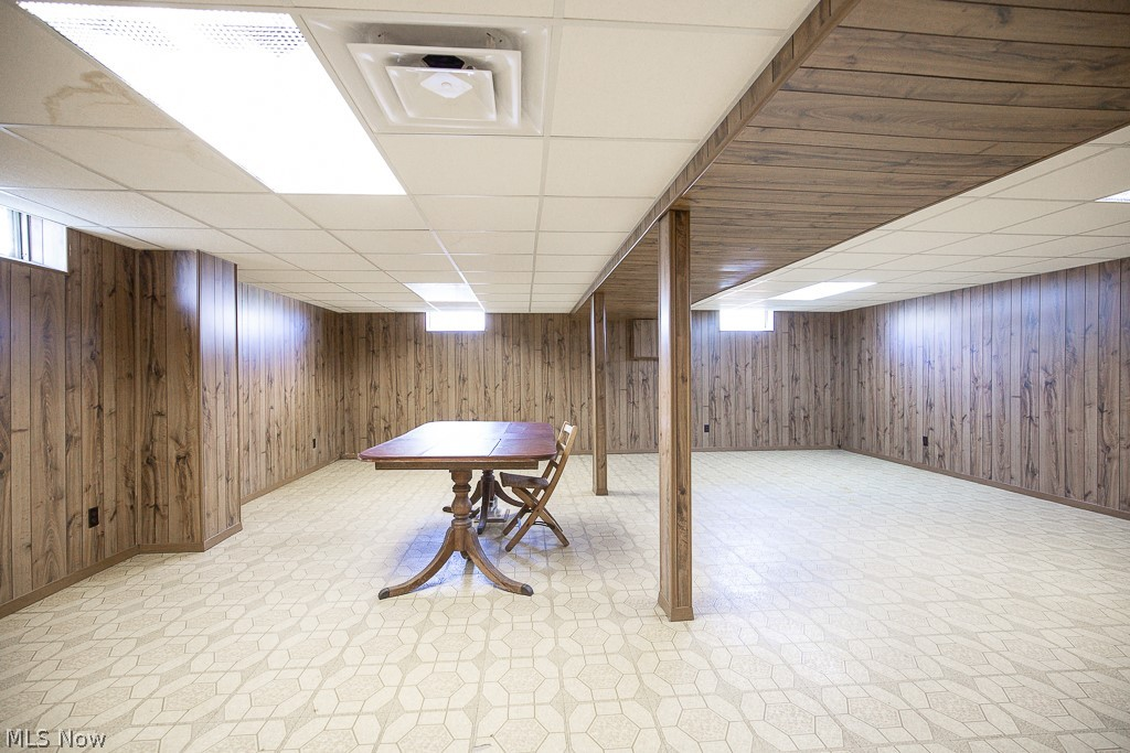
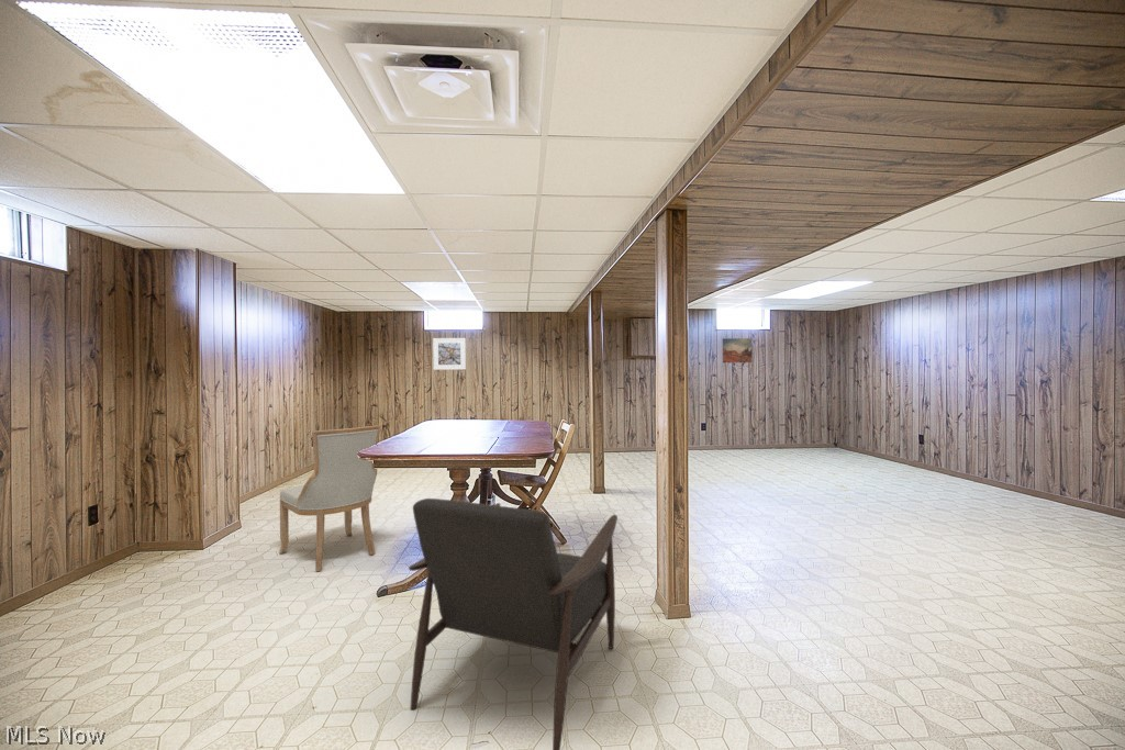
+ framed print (449, 354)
+ chair (521, 575)
+ wall art (737, 350)
+ chair (332, 490)
